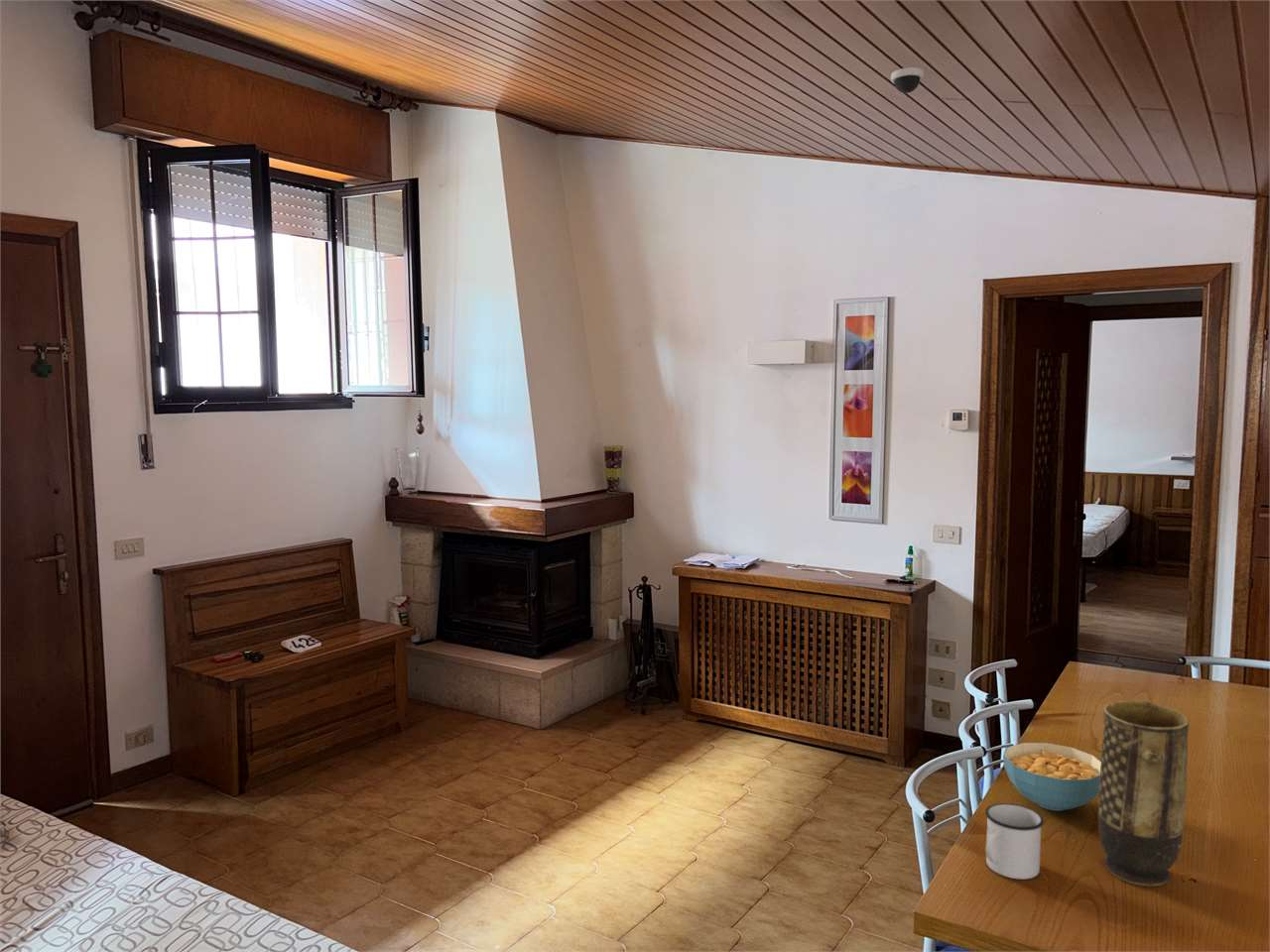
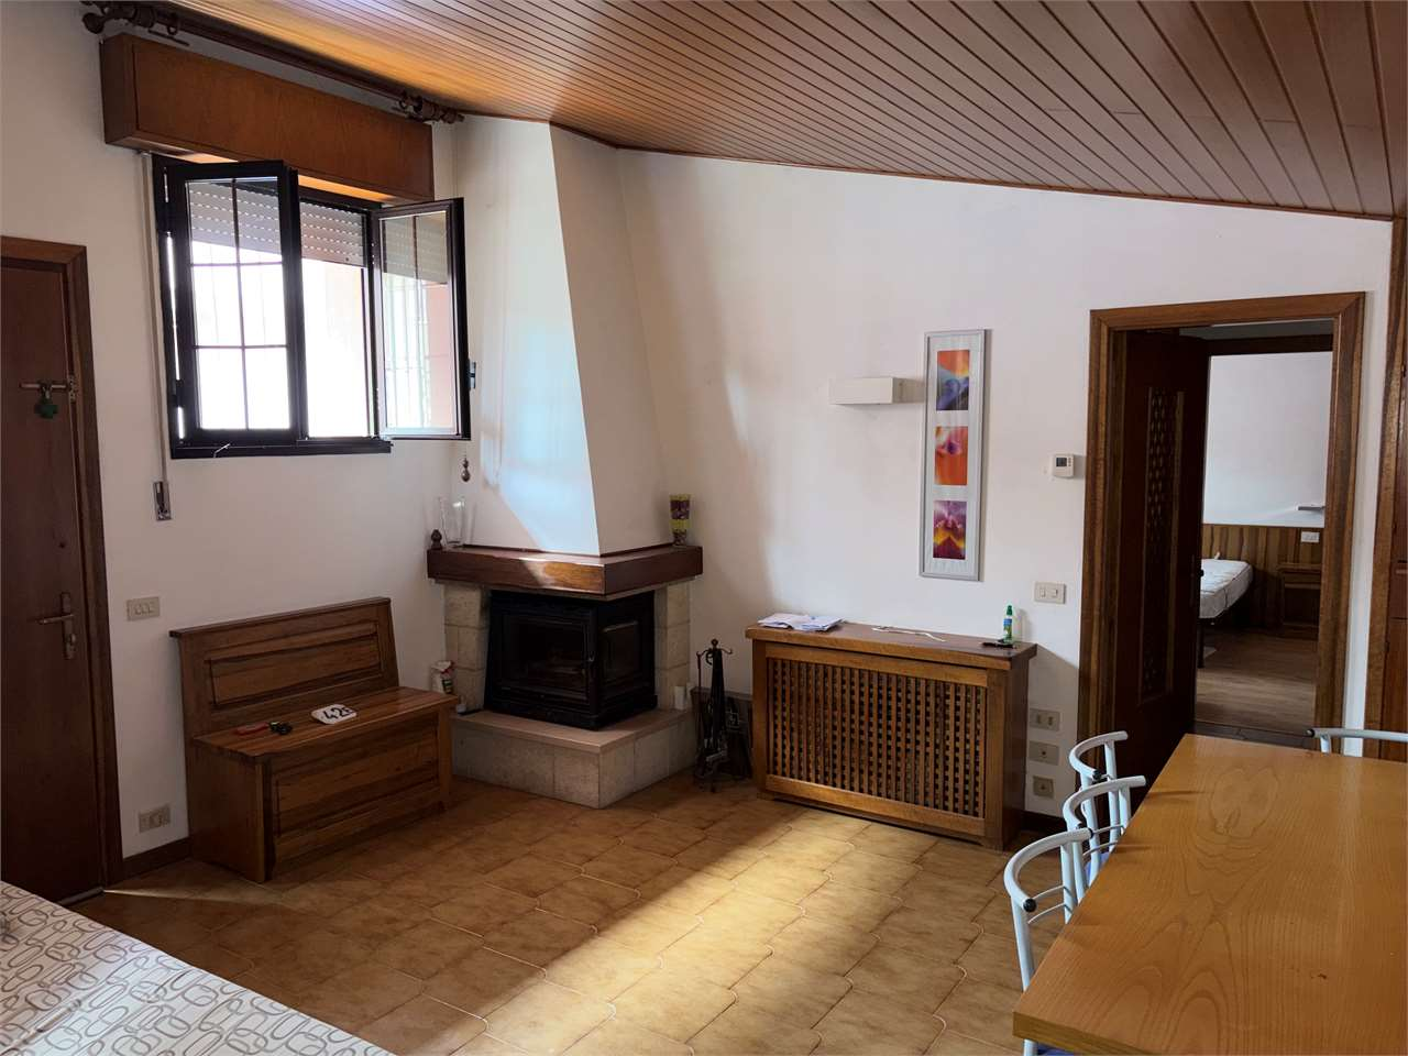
- vase (1141, 792)
- mug (1008, 843)
- cereal bowl (1053, 782)
- dome security camera (907, 82)
